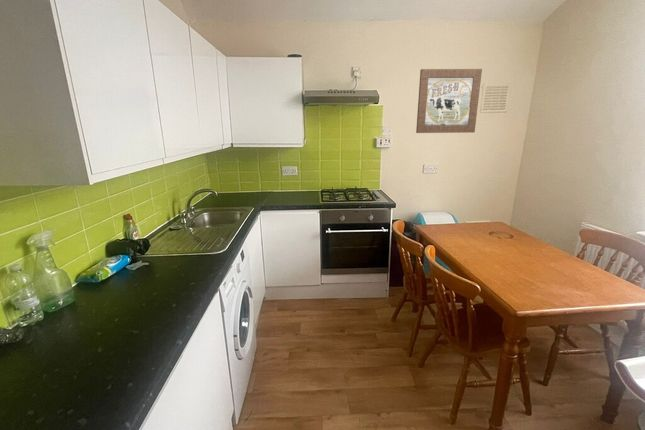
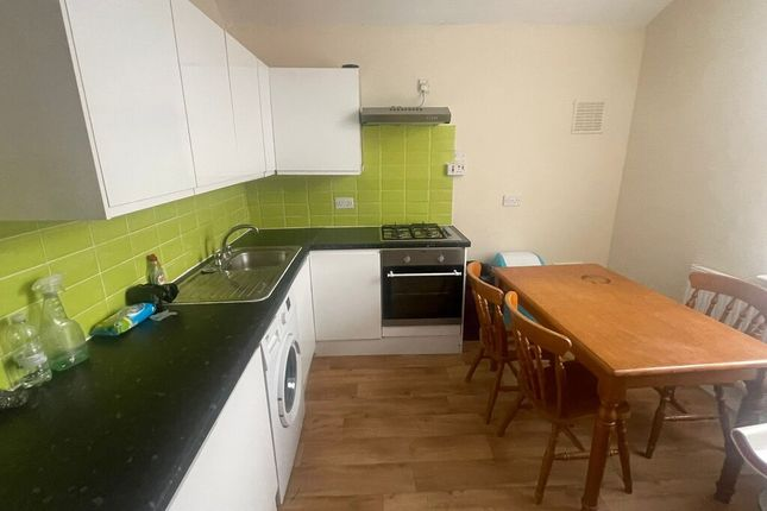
- wall art (448, 101)
